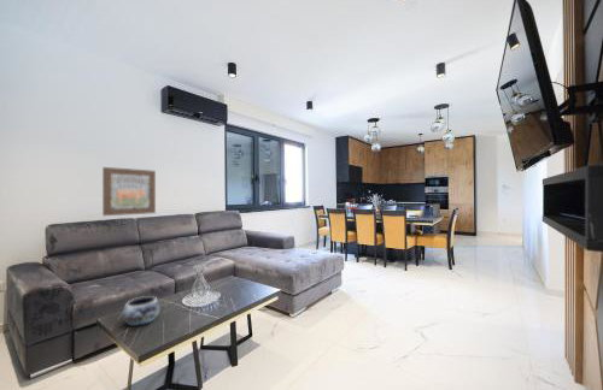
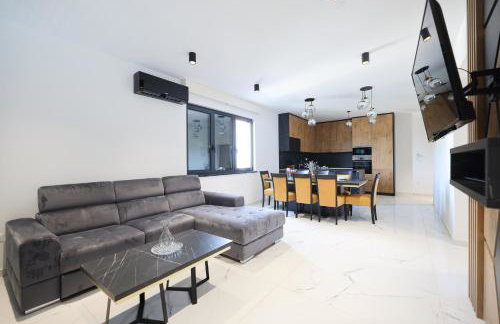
- wall art (130, 191)
- decorative bowl (141, 311)
